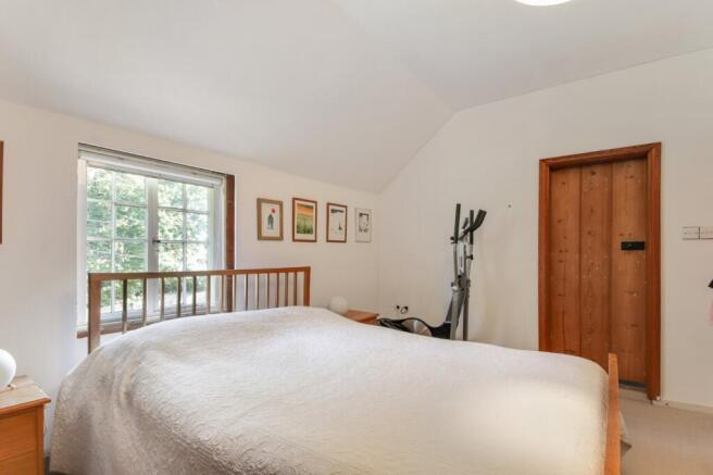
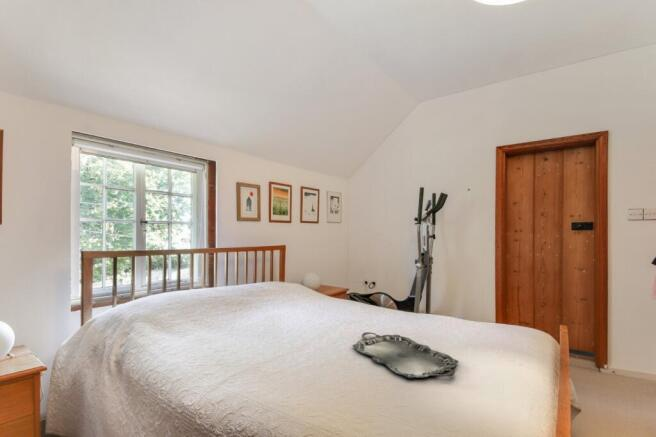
+ serving tray (402, 353)
